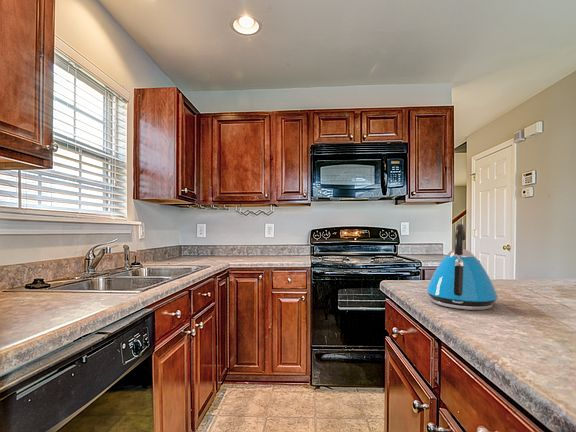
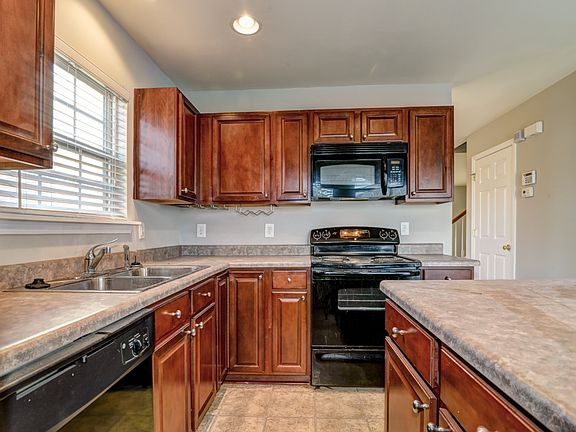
- kettle (460, 263)
